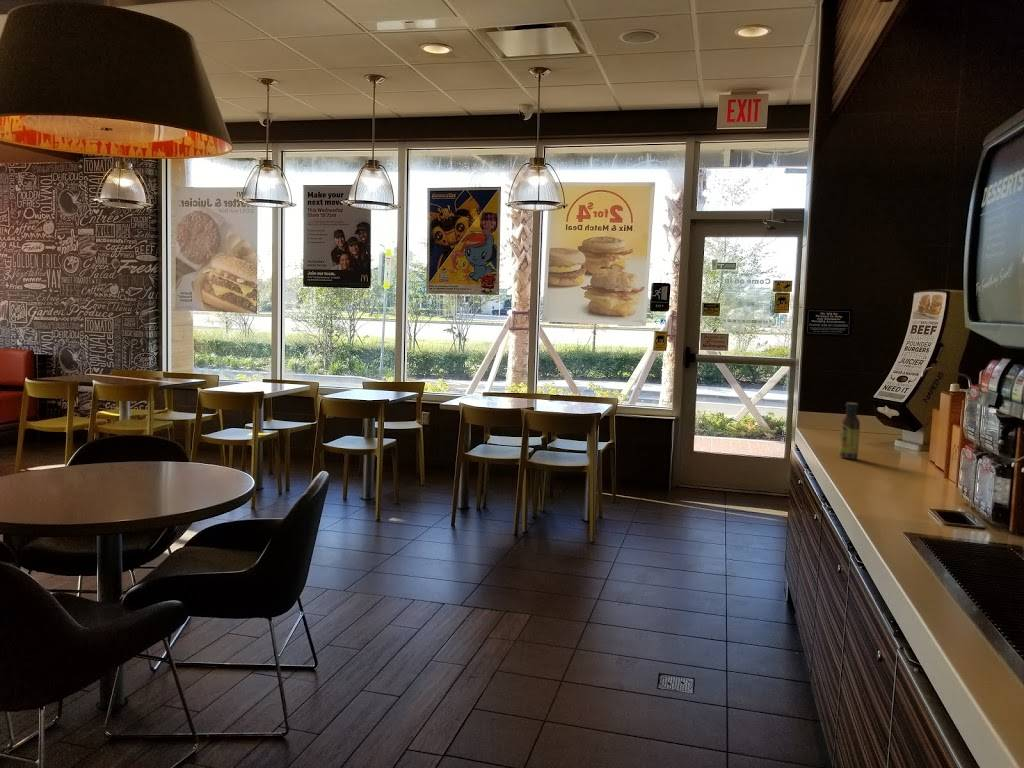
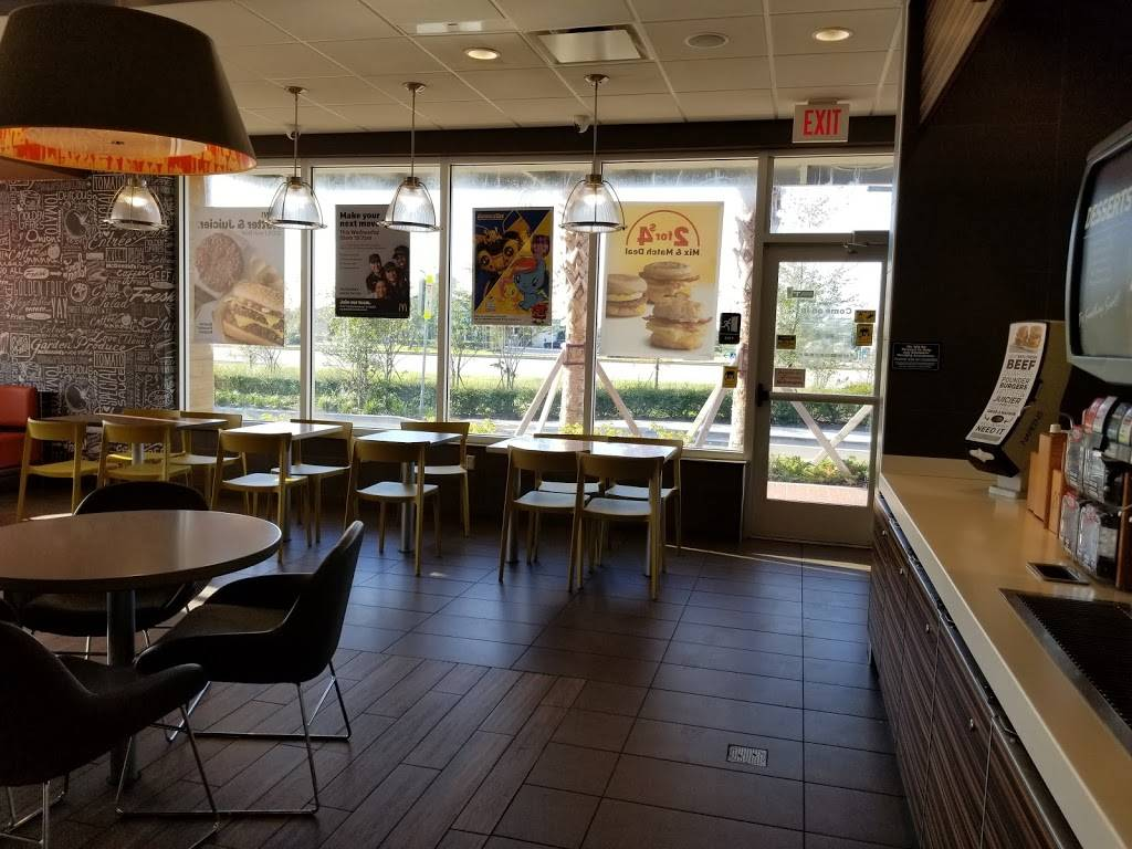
- sauce bottle (850, 430)
